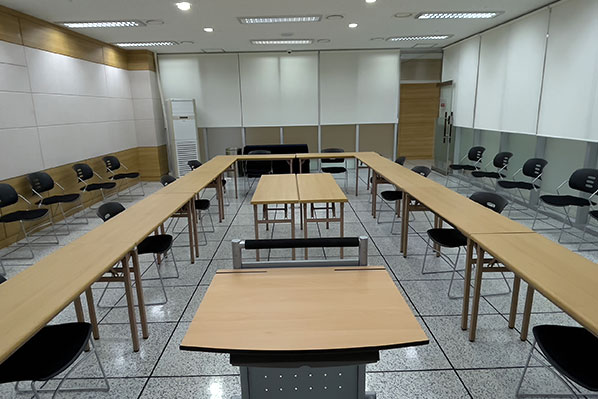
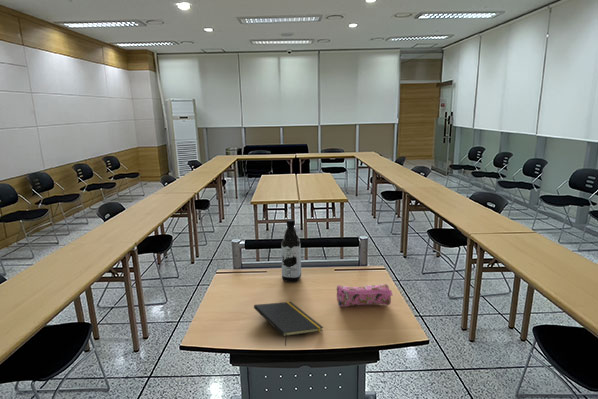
+ pencil case (363, 294)
+ water bottle (290, 250)
+ notepad (287, 317)
